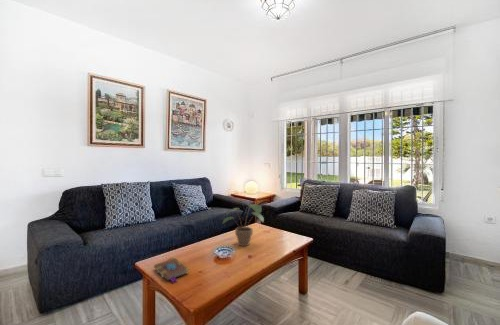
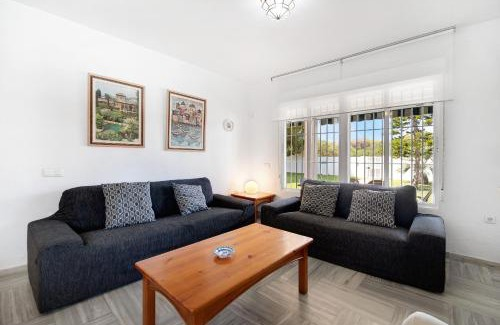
- potted plant (245, 223)
- book (173, 268)
